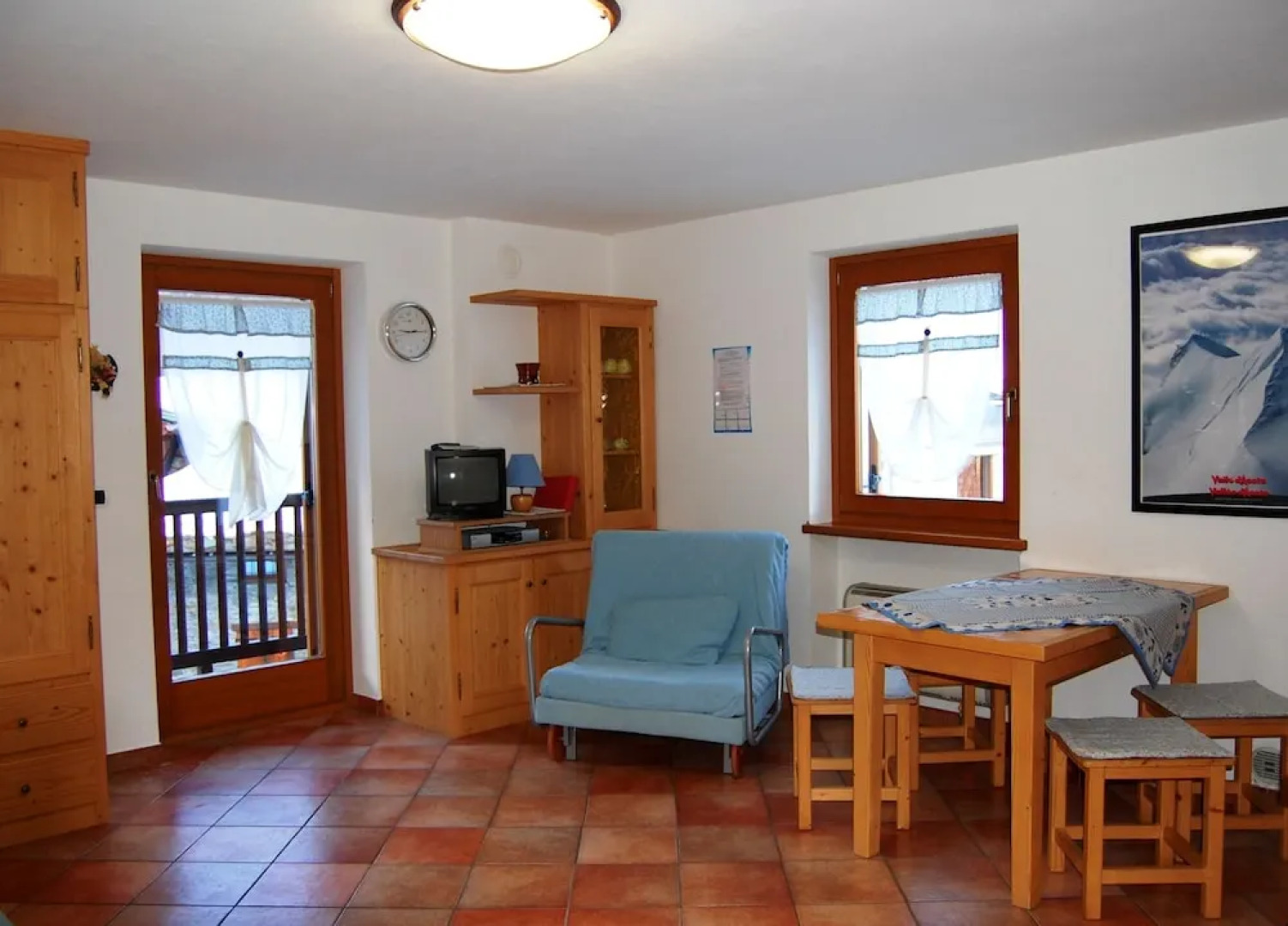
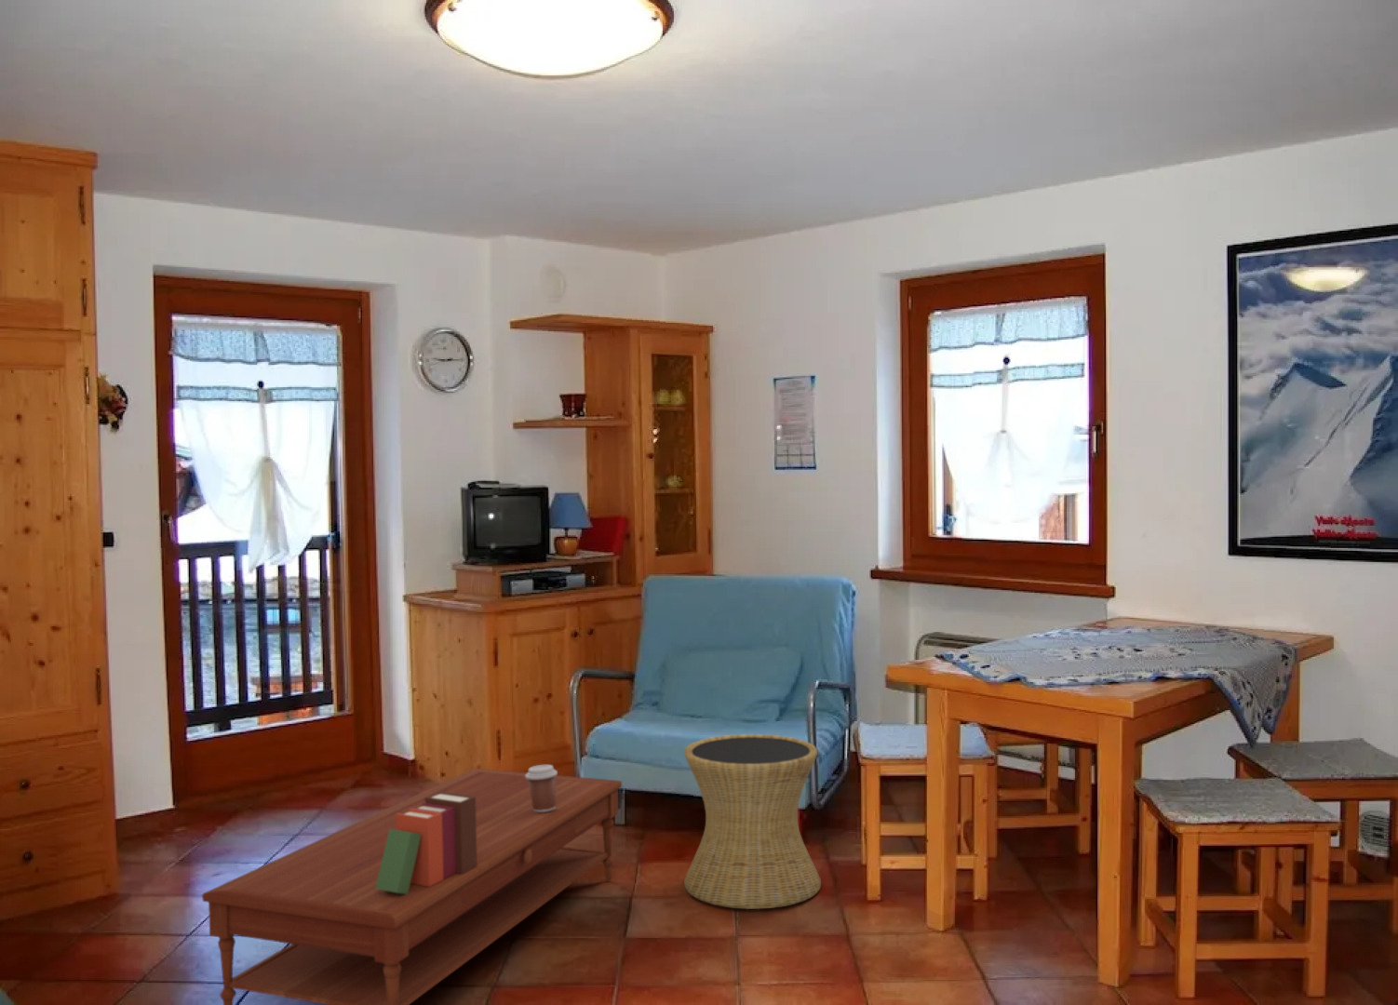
+ coffee cup (544, 788)
+ books (423, 842)
+ side table (751, 817)
+ coffee table (444, 886)
